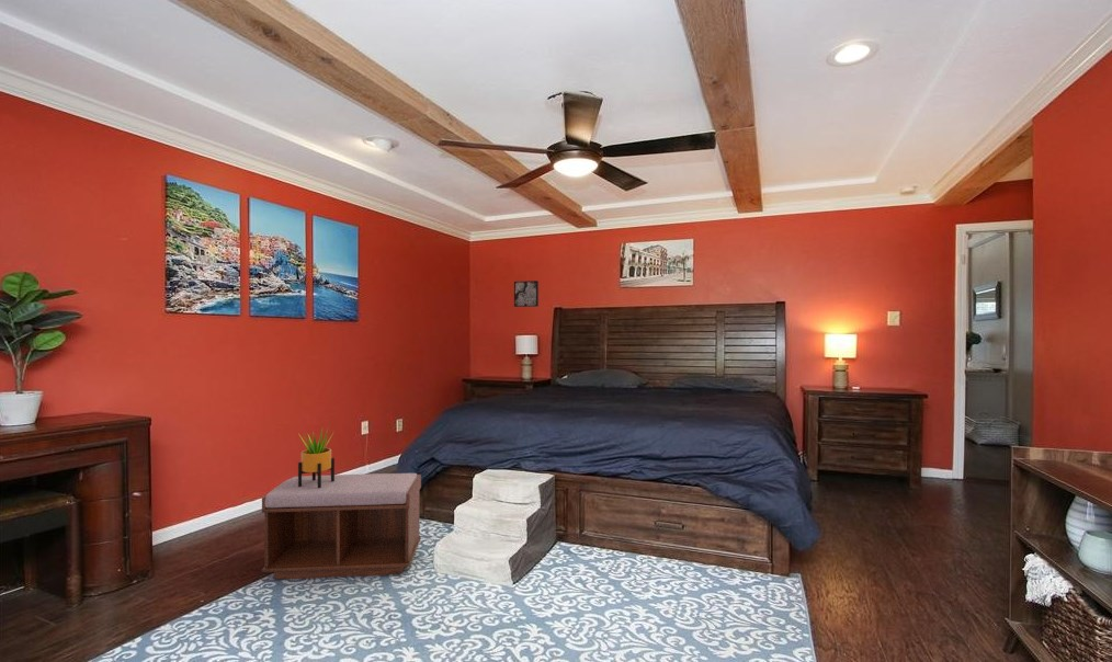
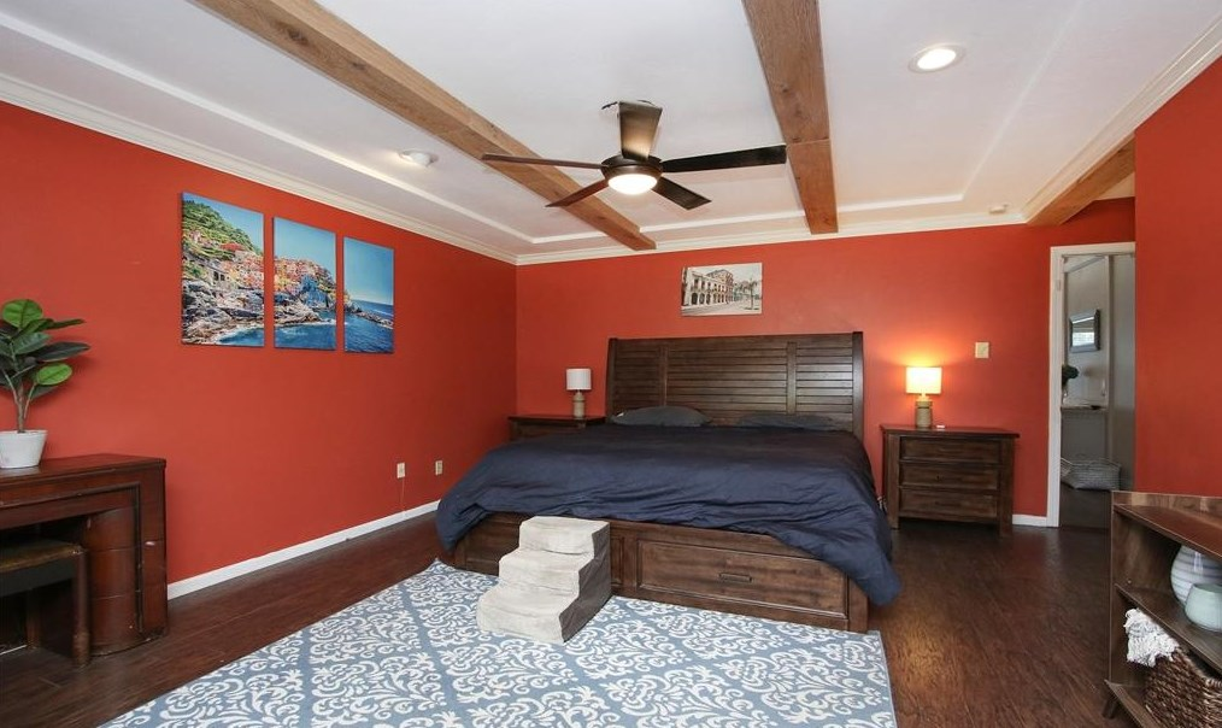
- bench (347, 522)
- wall art (525, 294)
- potted plant (316, 455)
